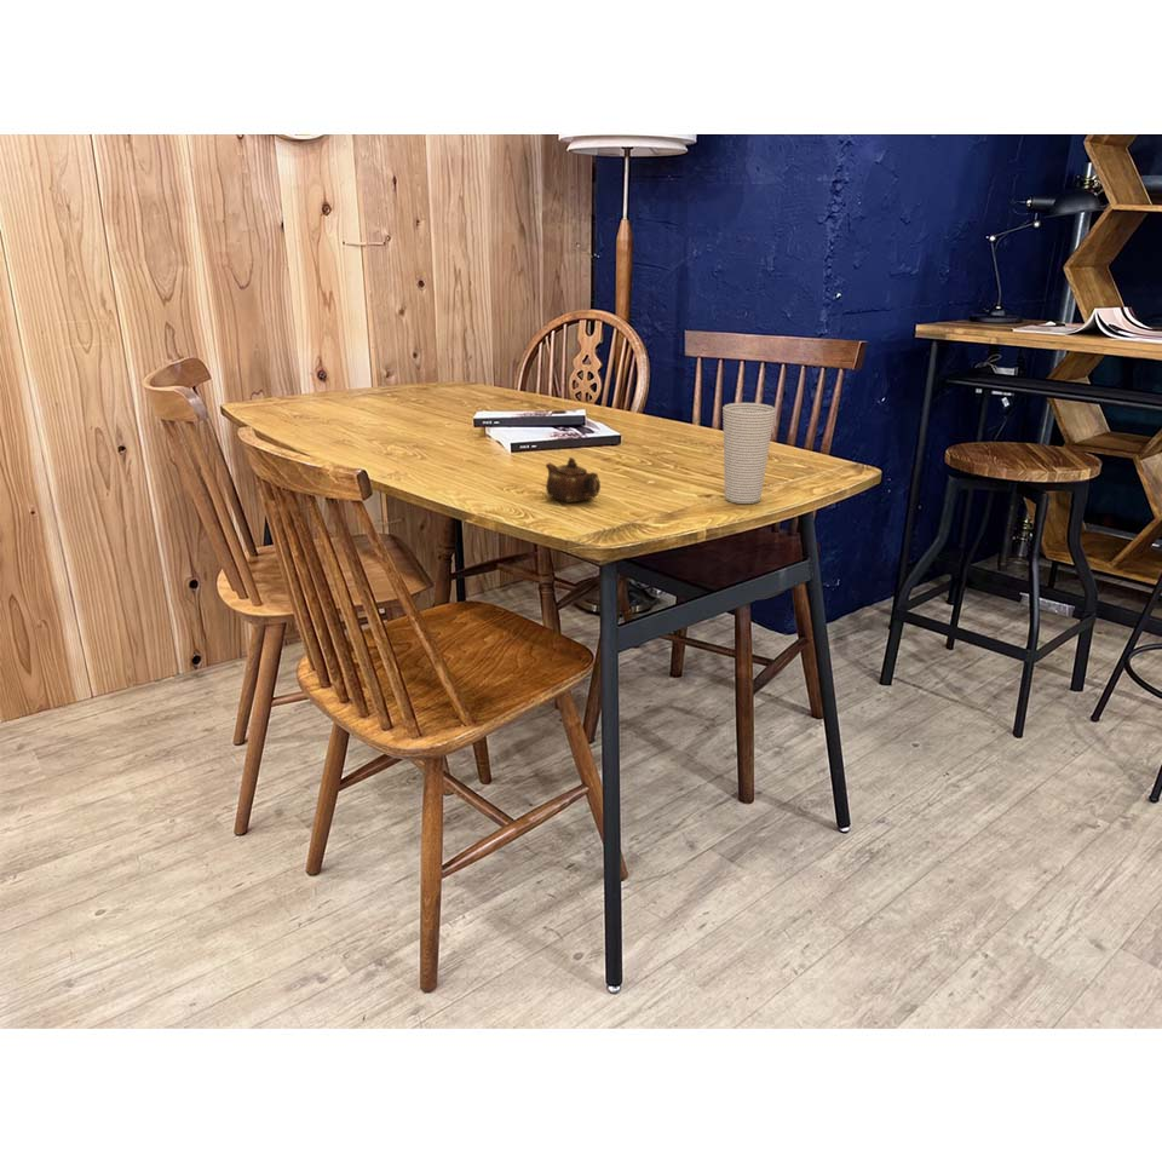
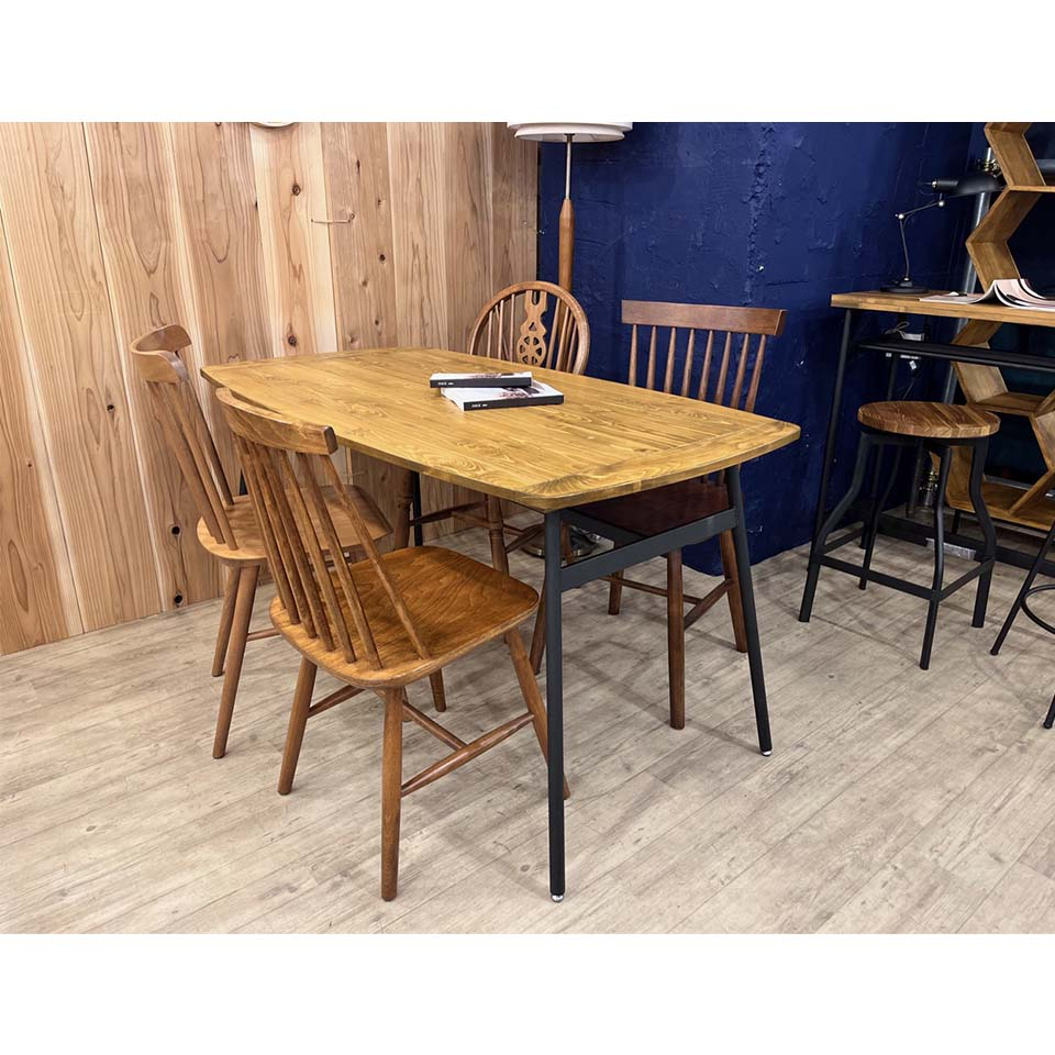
- cup (746, 454)
- teapot (571, 478)
